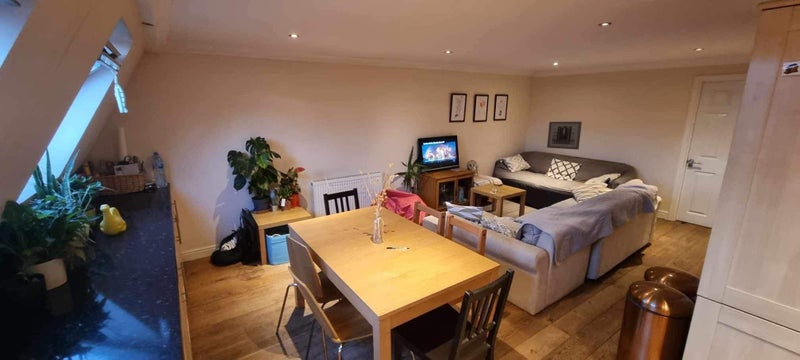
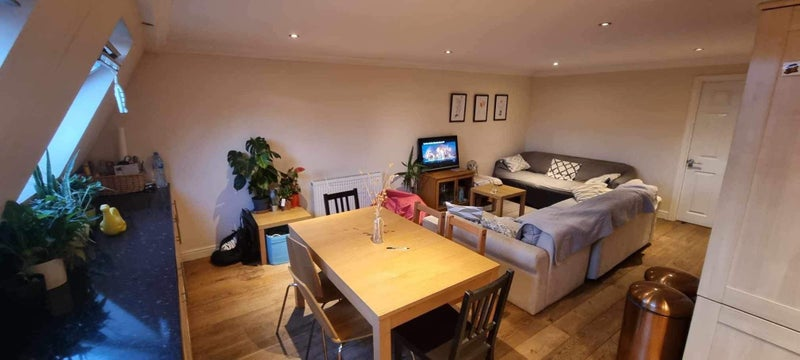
- wall art (563, 135)
